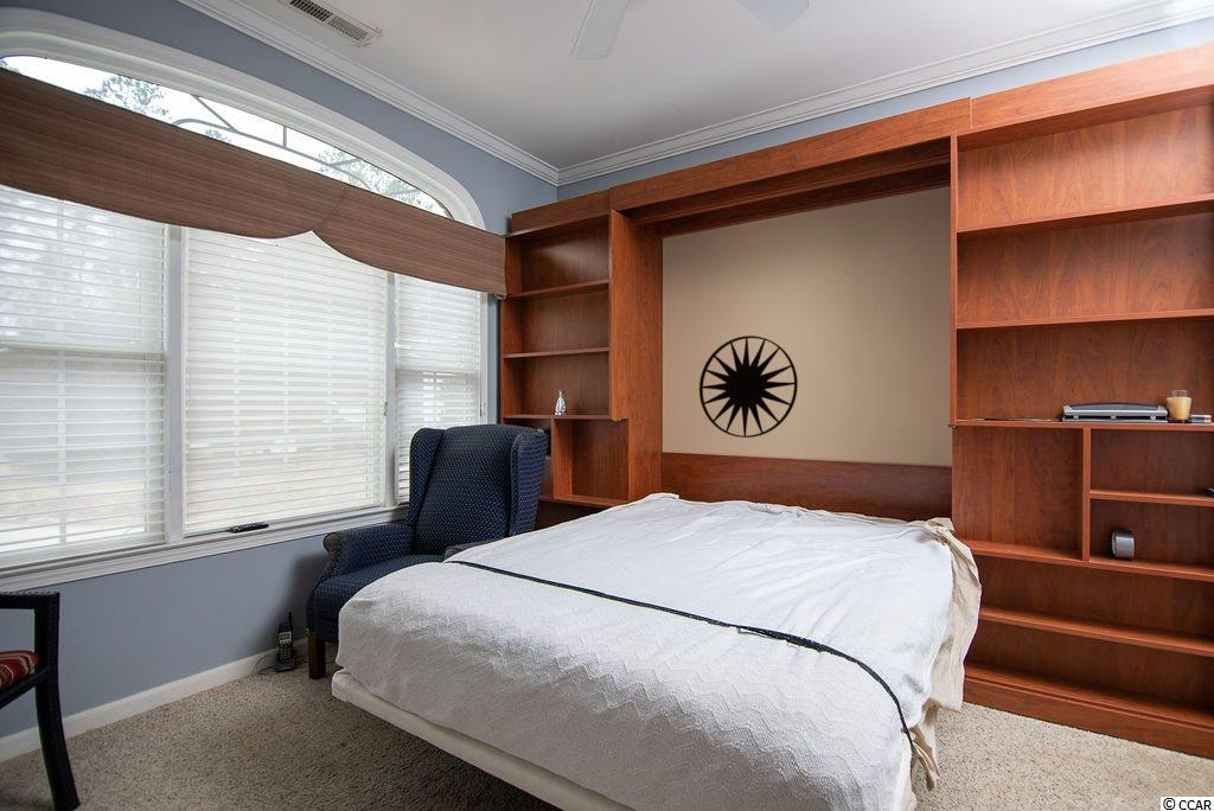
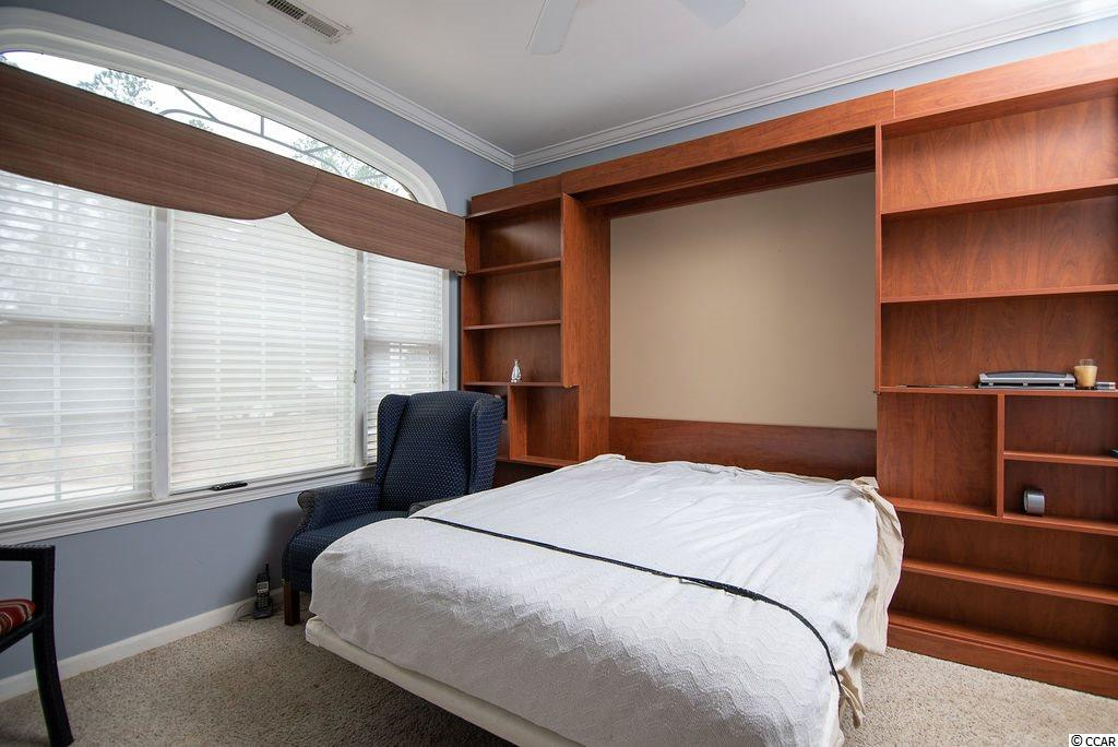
- wall art (746, 387)
